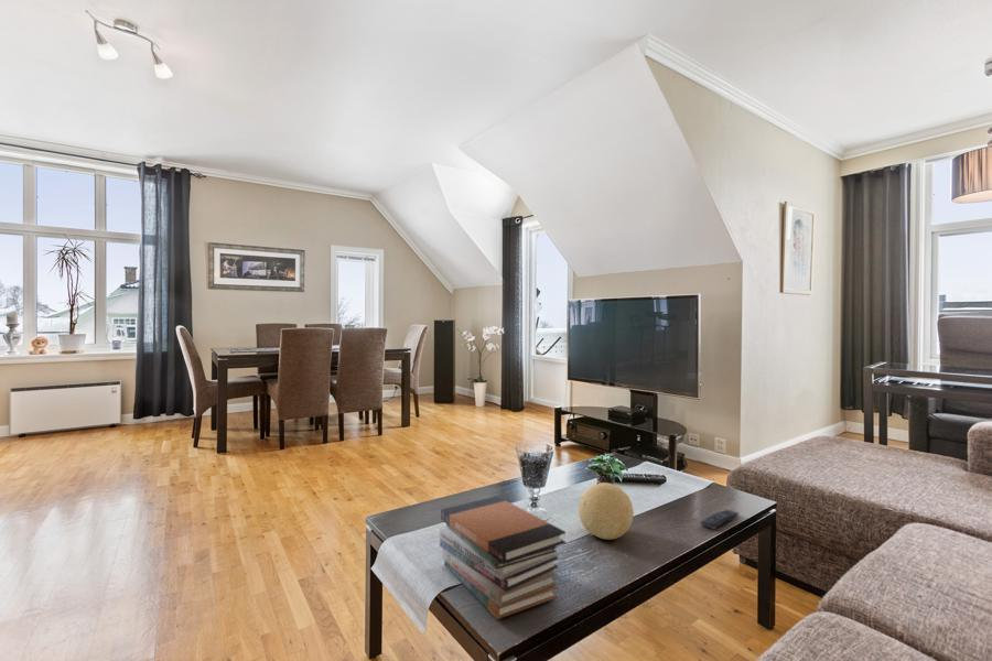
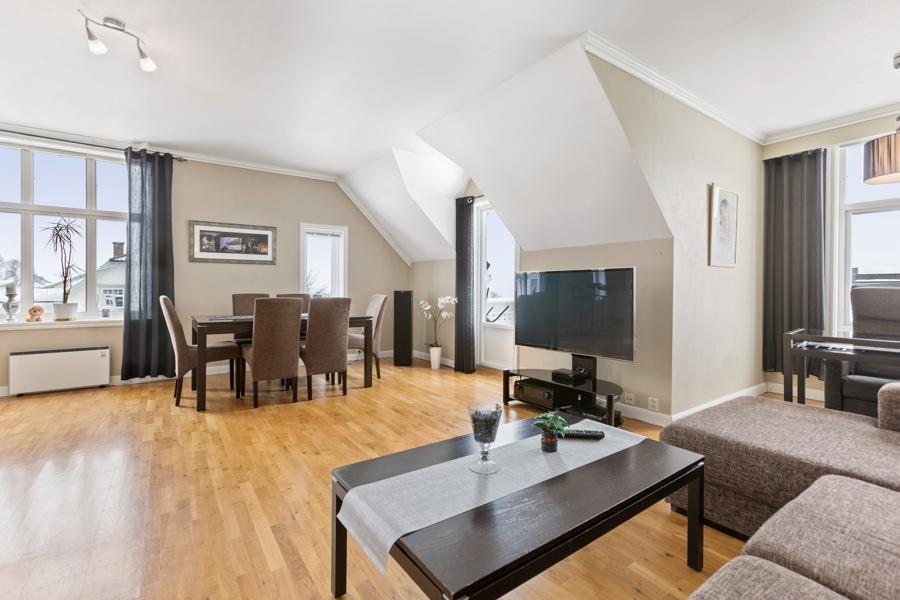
- remote control (721, 517)
- book stack (497, 549)
- decorative ball (605, 508)
